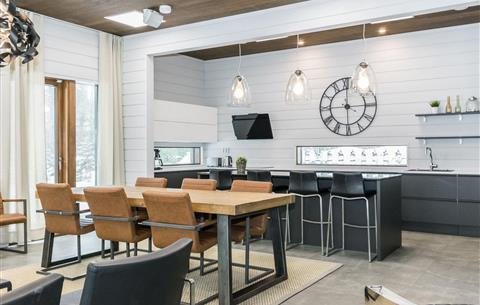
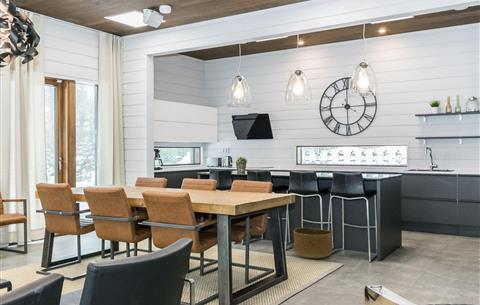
+ basket (312, 242)
